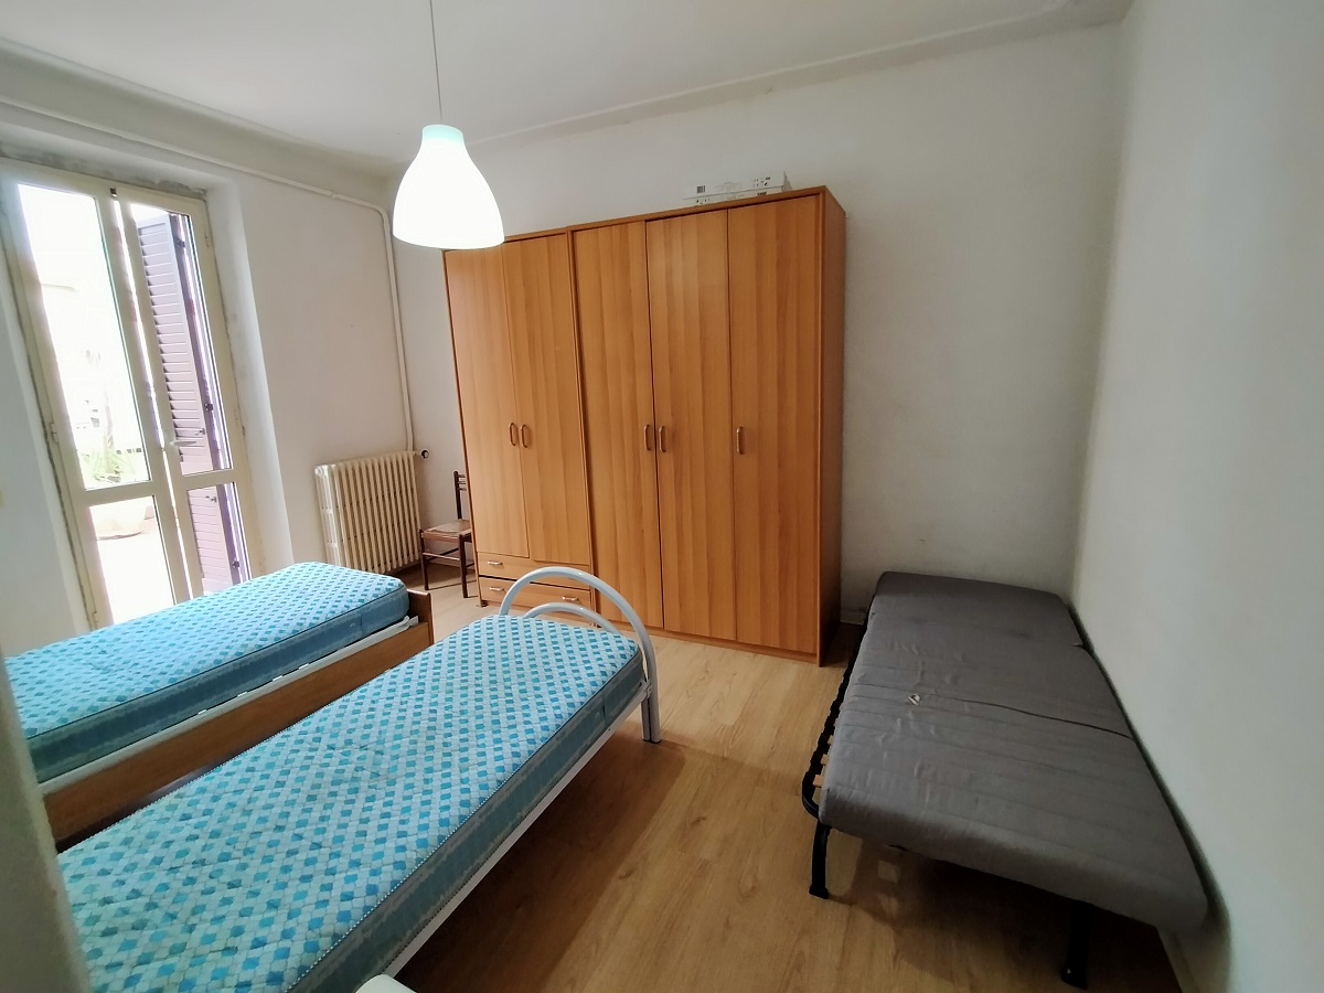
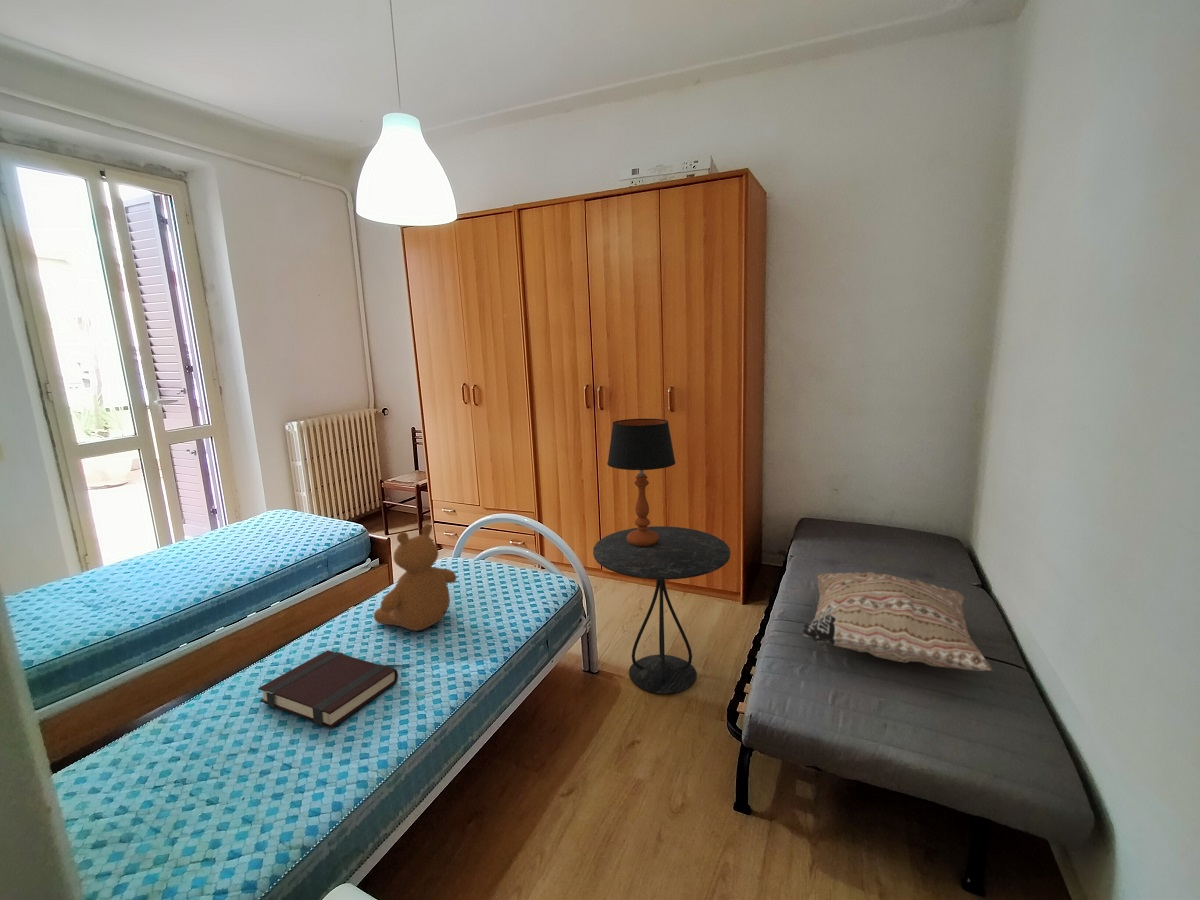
+ side table (661, 611)
+ table lamp (641, 482)
+ book (330, 684)
+ cushion (887, 613)
+ teddy bear (409, 574)
